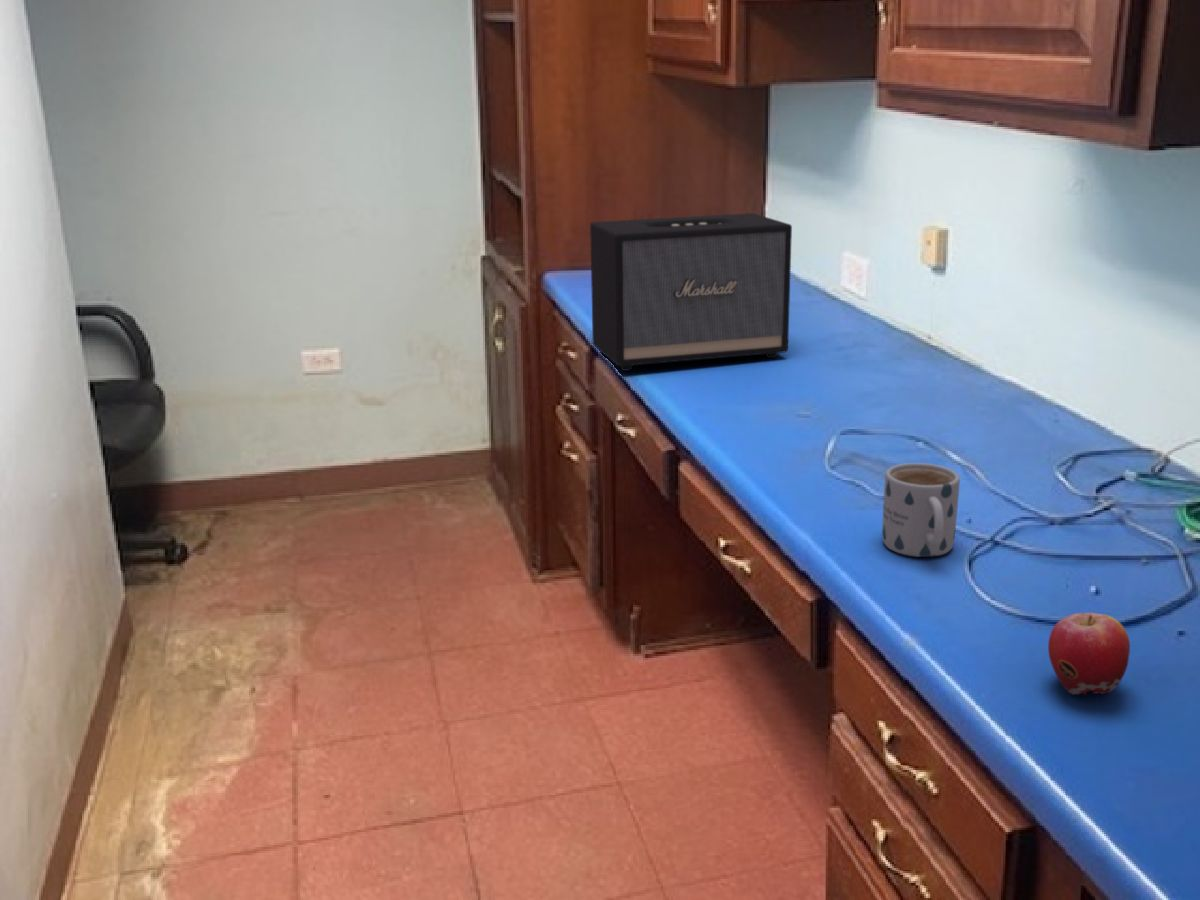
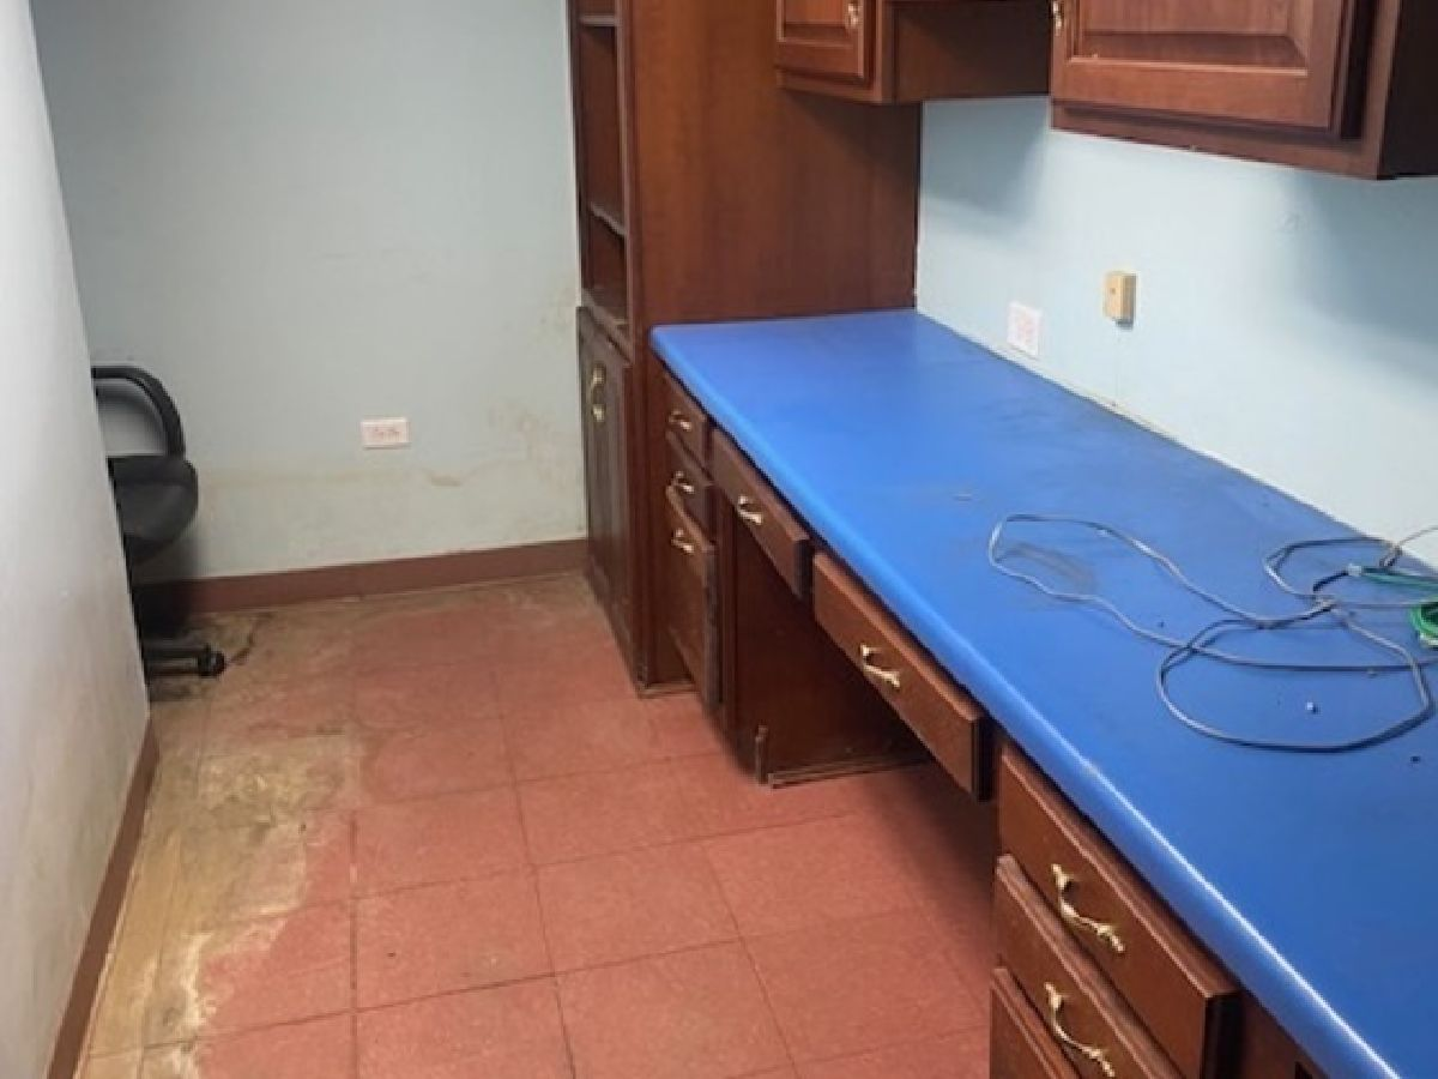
- mug (924, 514)
- apple (1089, 652)
- speaker (688, 289)
